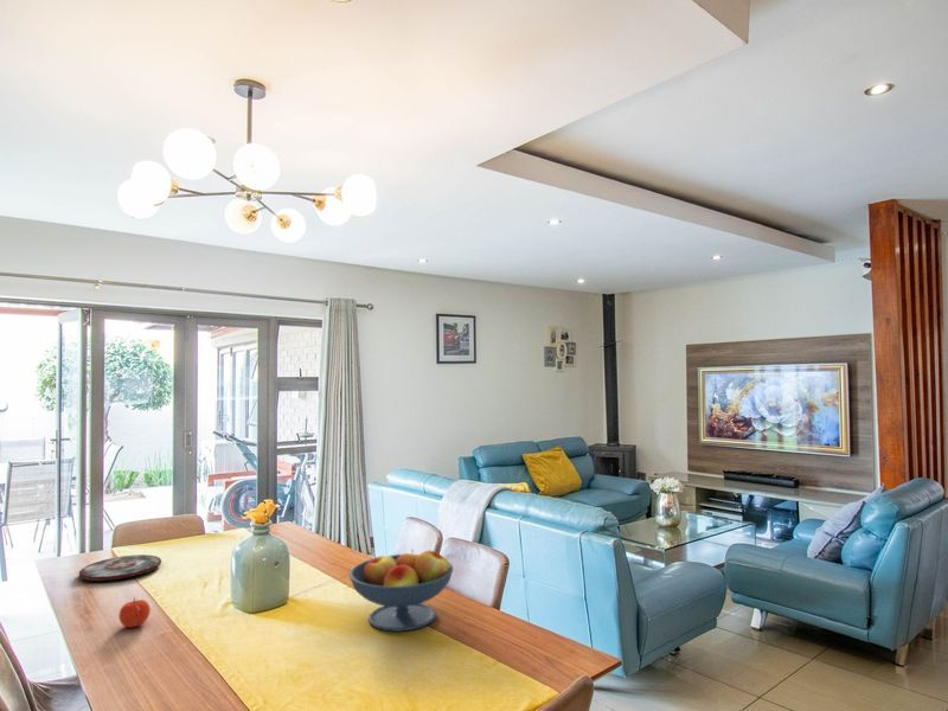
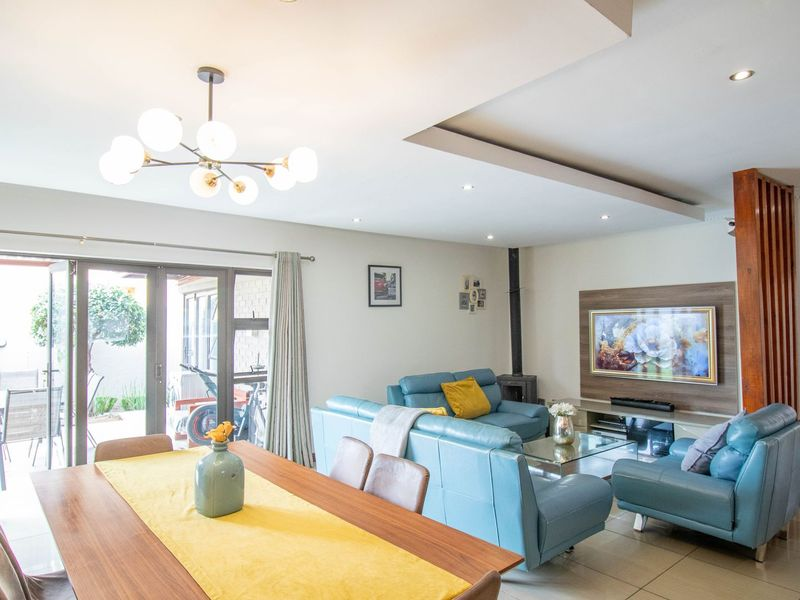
- plate (121, 566)
- fruit bowl (402, 584)
- apple (134, 611)
